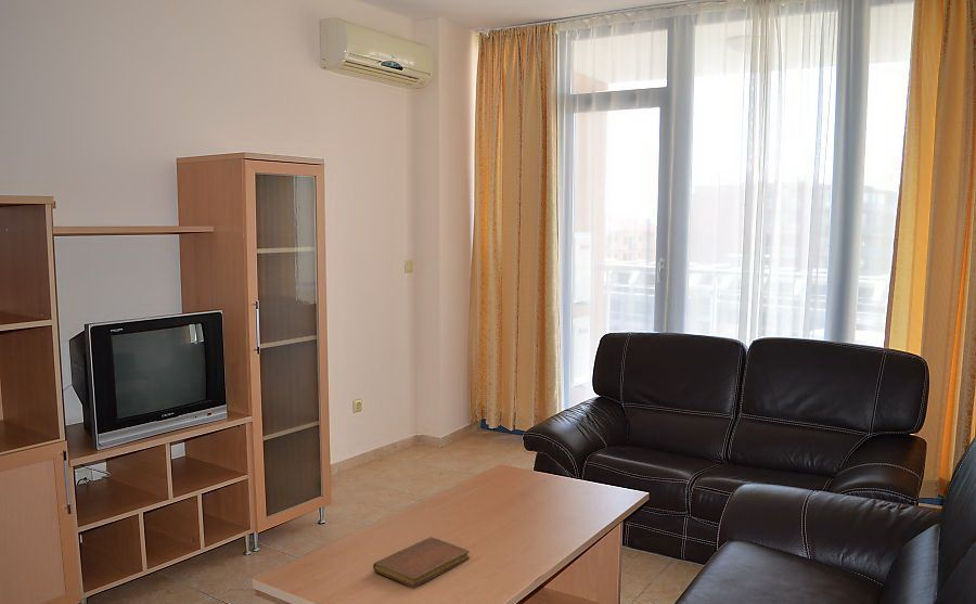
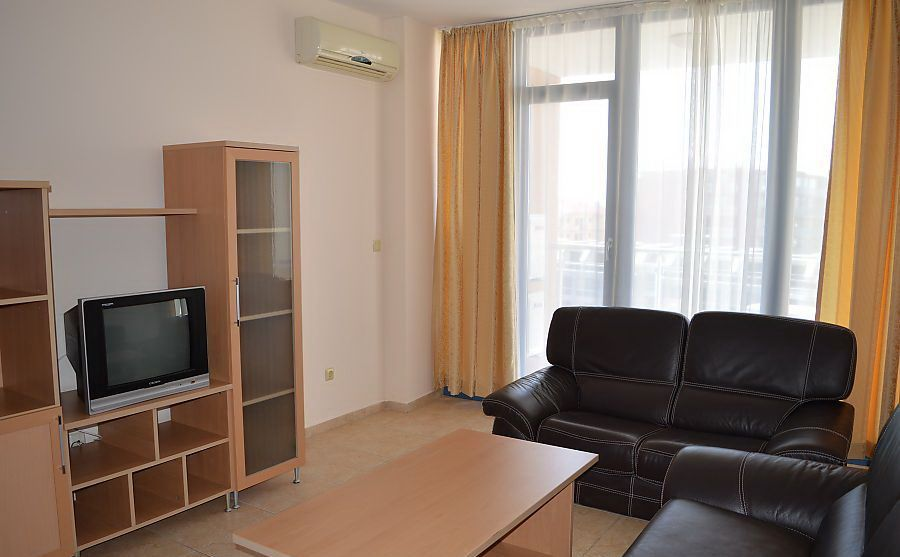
- notebook (422, 560)
